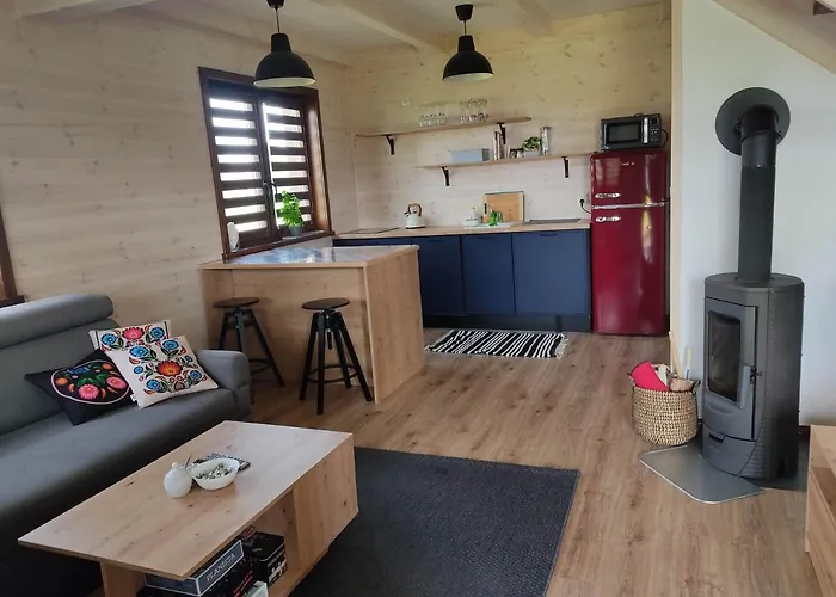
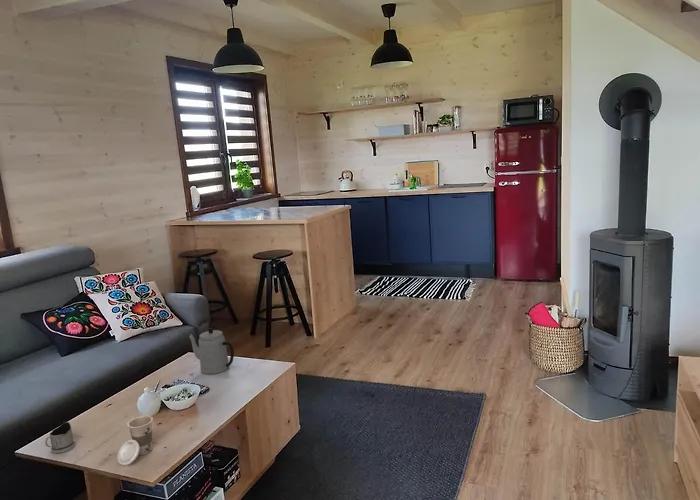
+ tea glass holder (58, 438)
+ cup (136, 440)
+ teapot (211, 348)
